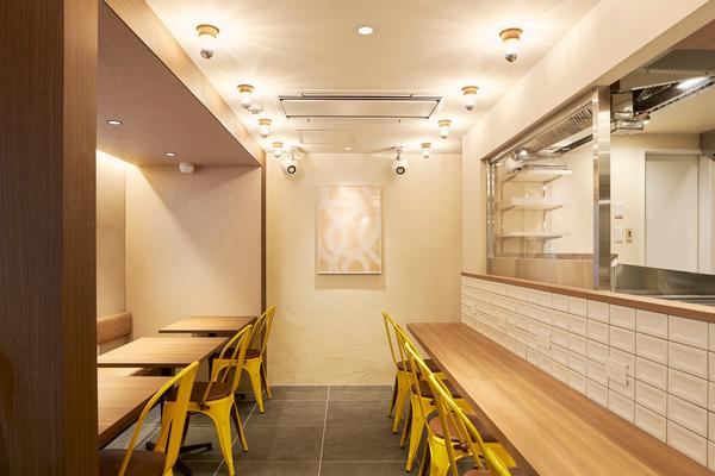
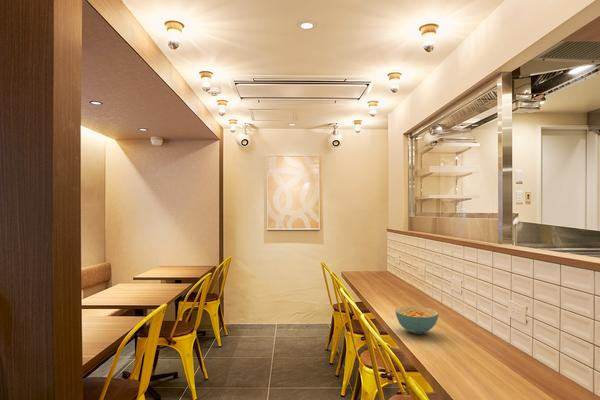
+ cereal bowl (416, 321)
